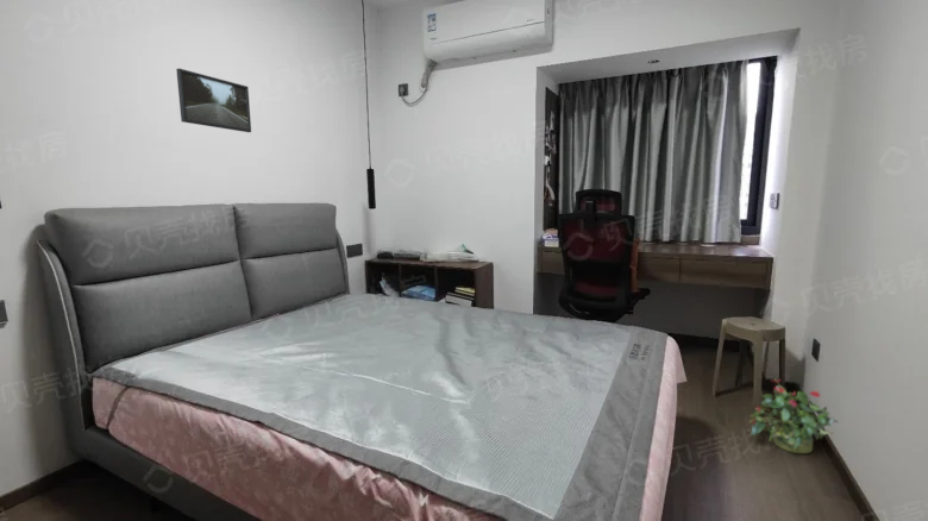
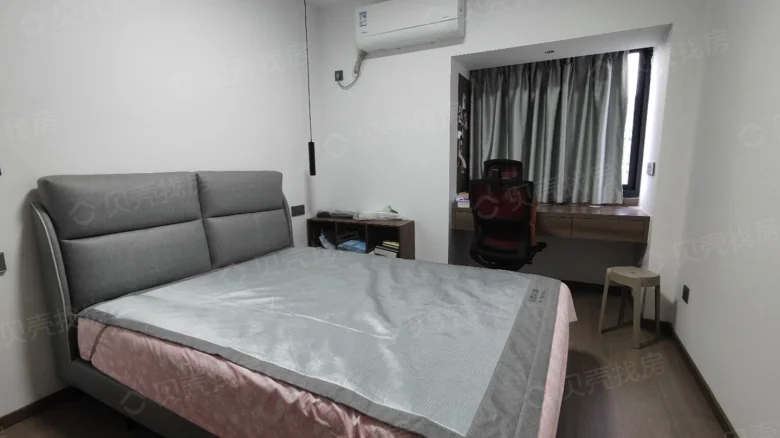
- potted plant (791, 418)
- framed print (217, 102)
